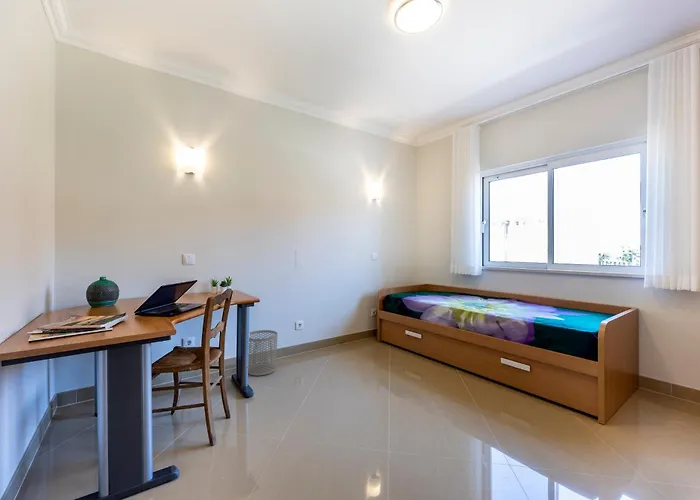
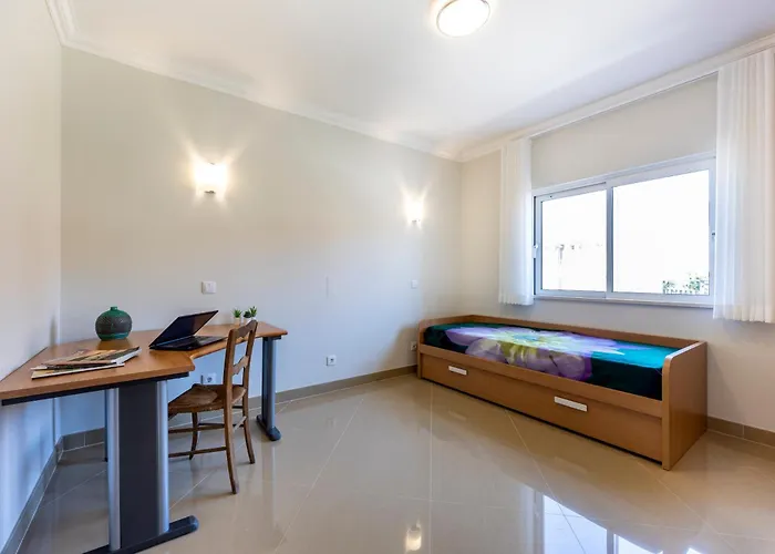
- waste bin (261, 351)
